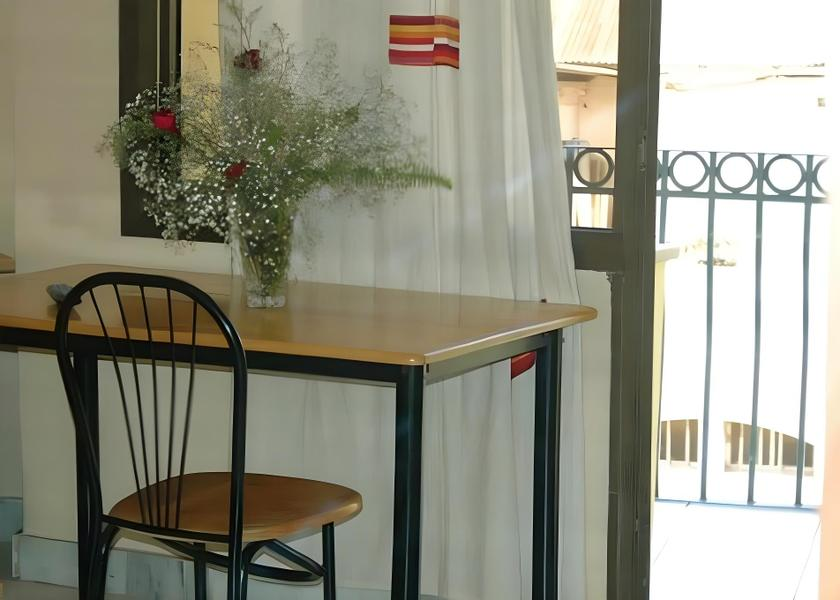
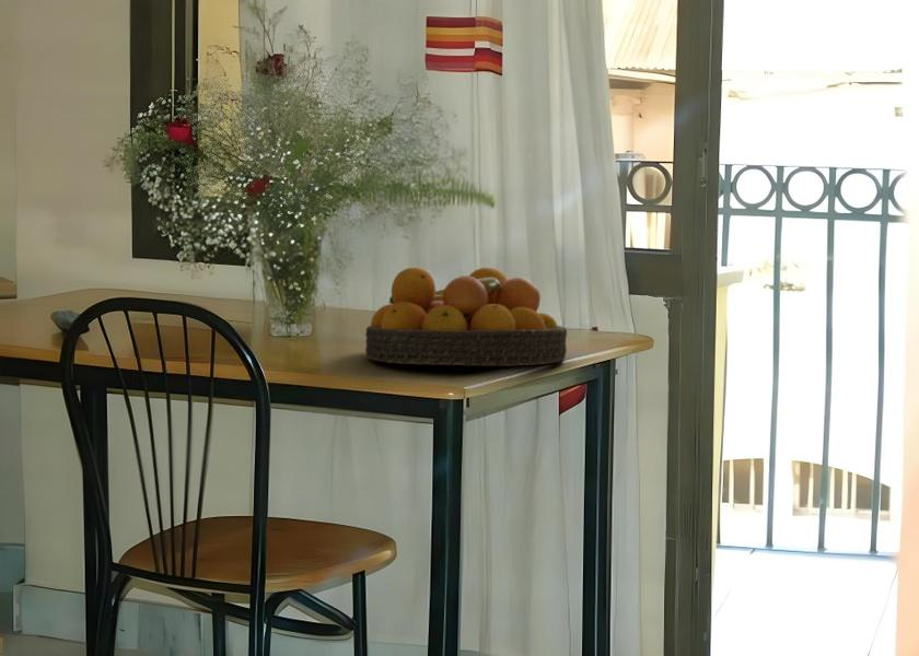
+ fruit bowl (465, 313)
